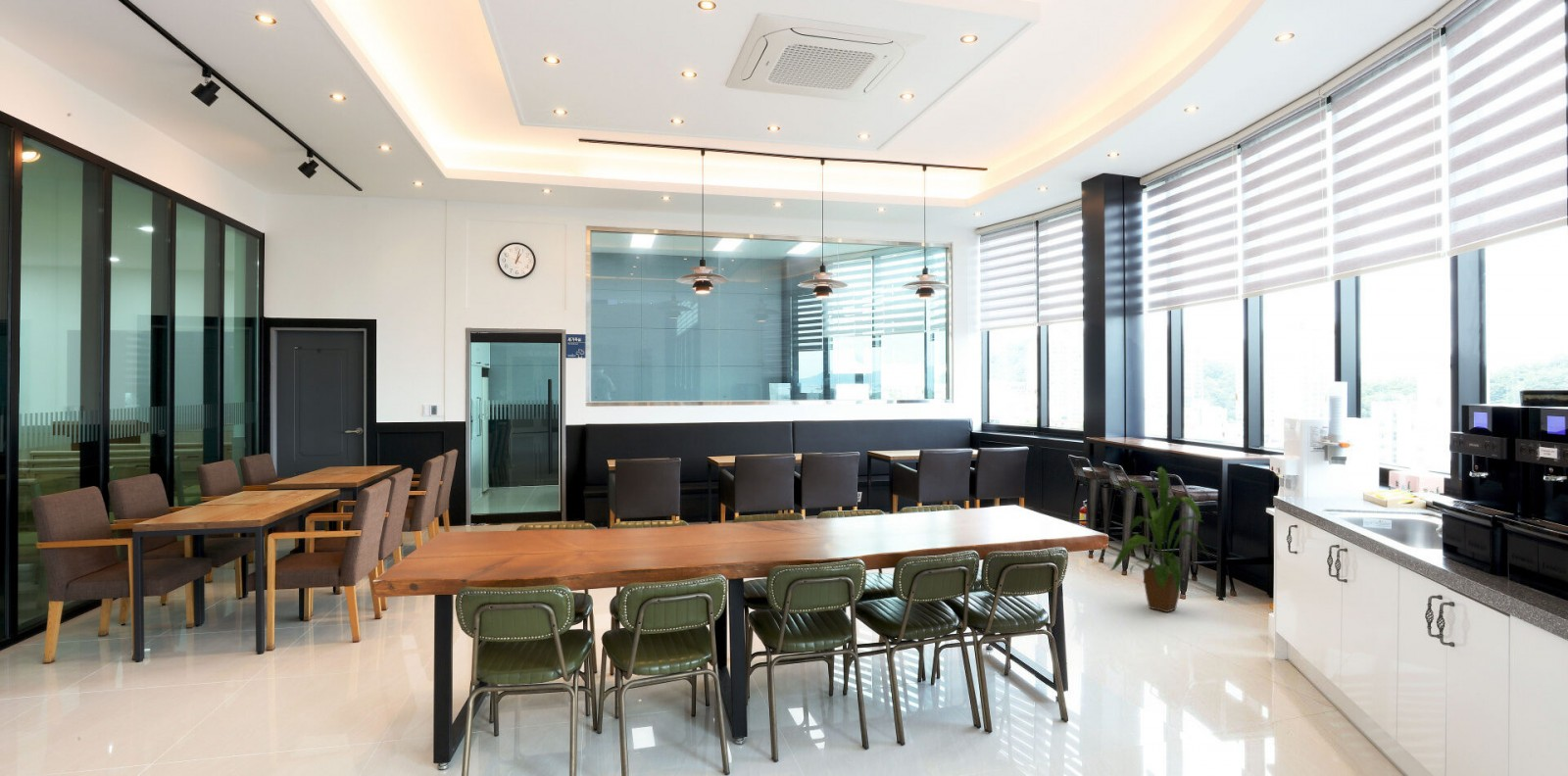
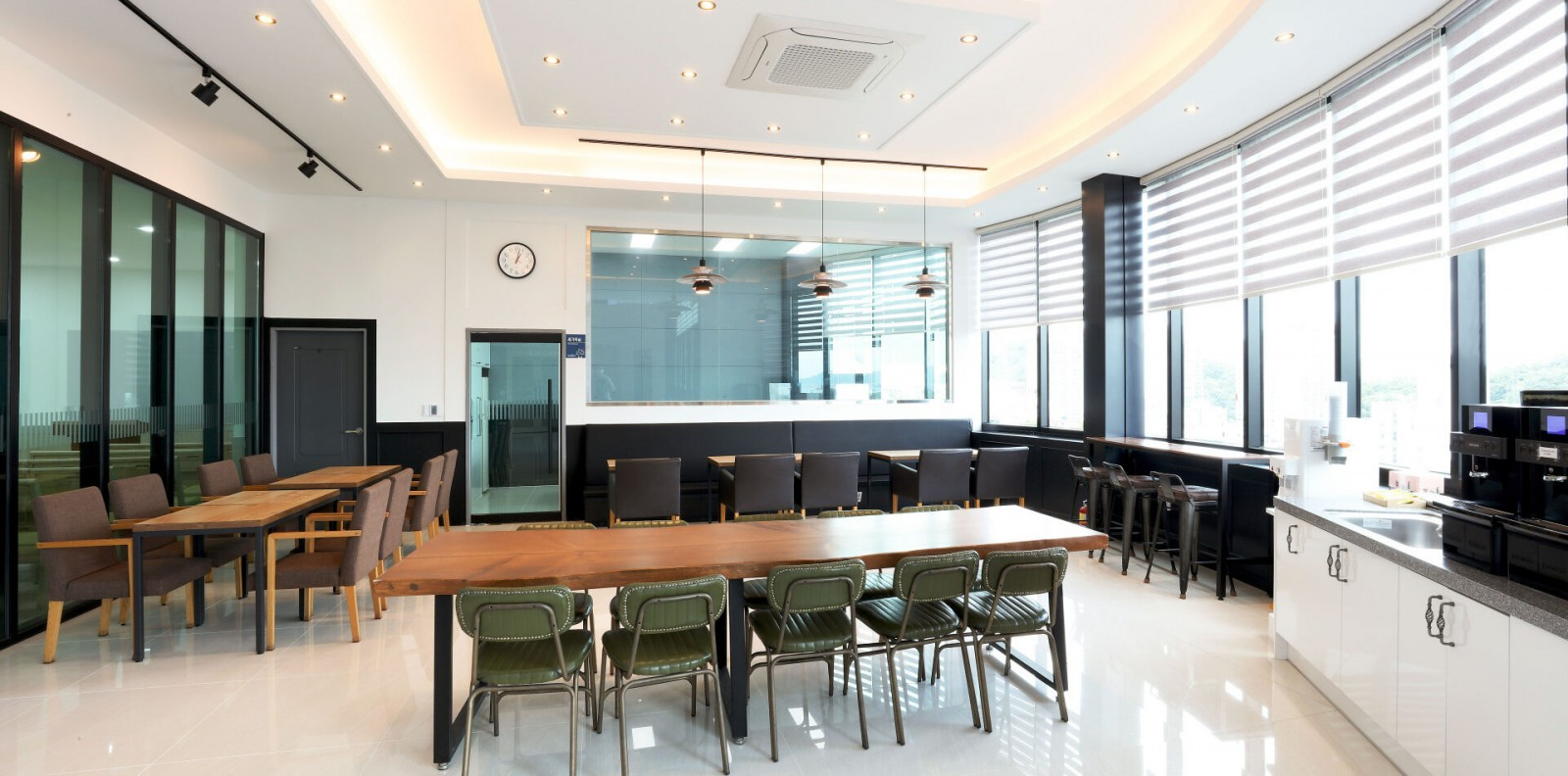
- house plant (1154, 540)
